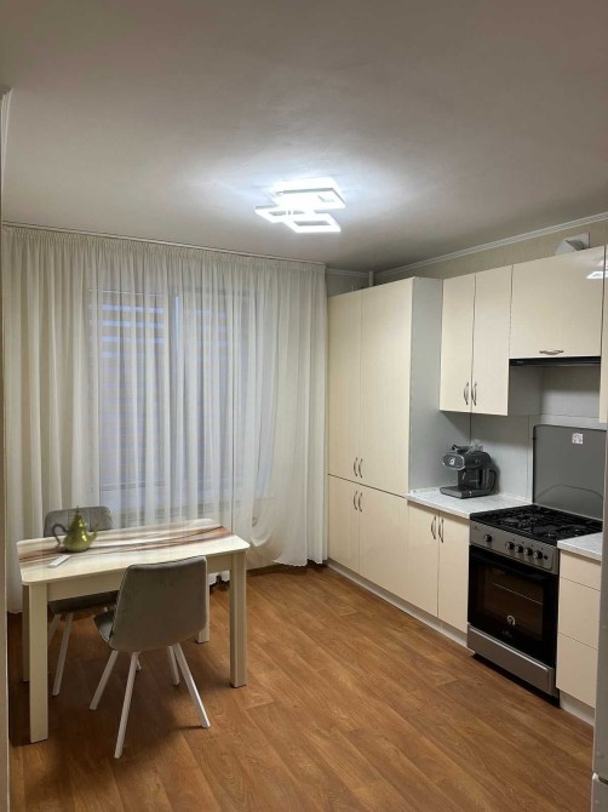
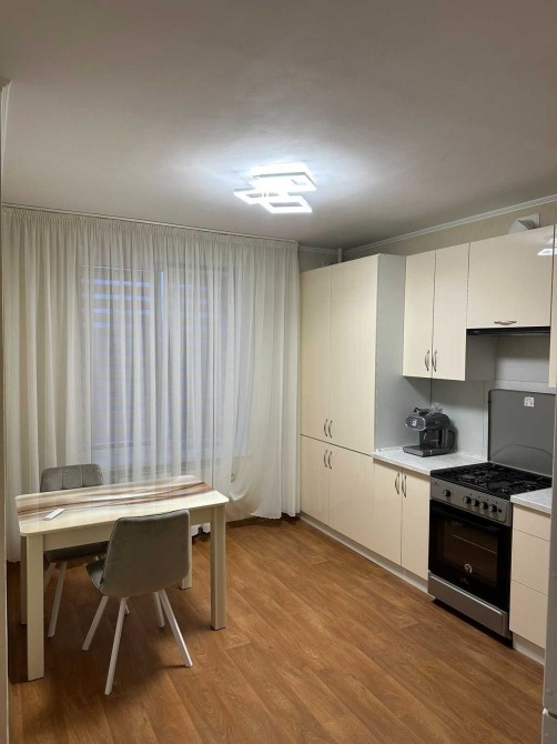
- teapot (76, 527)
